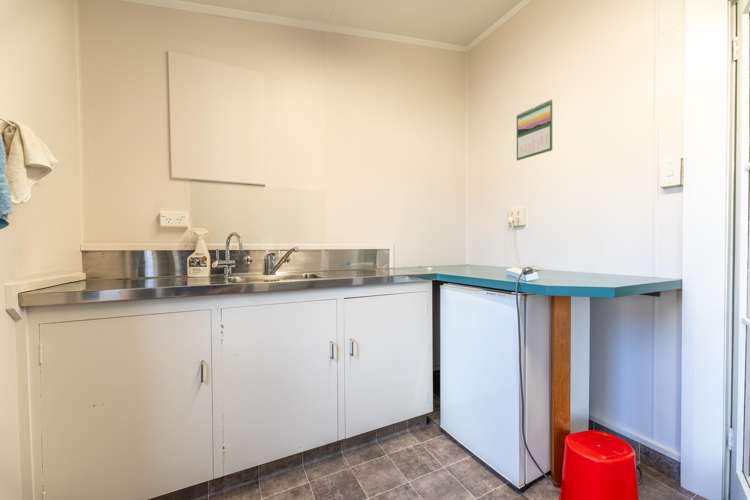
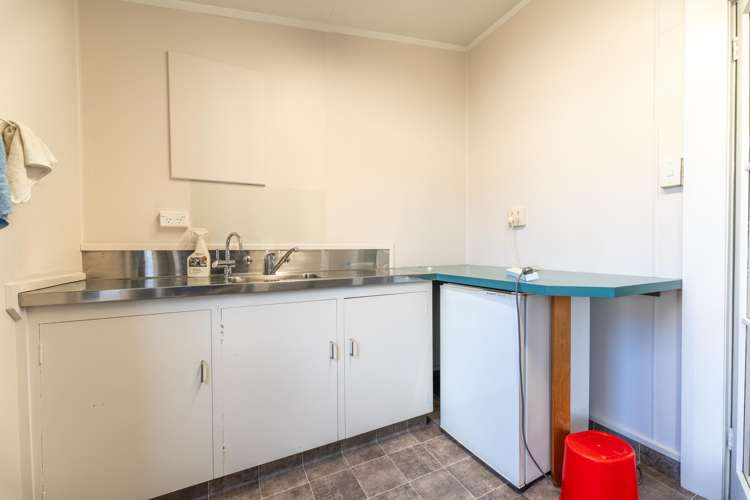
- calendar (533, 130)
